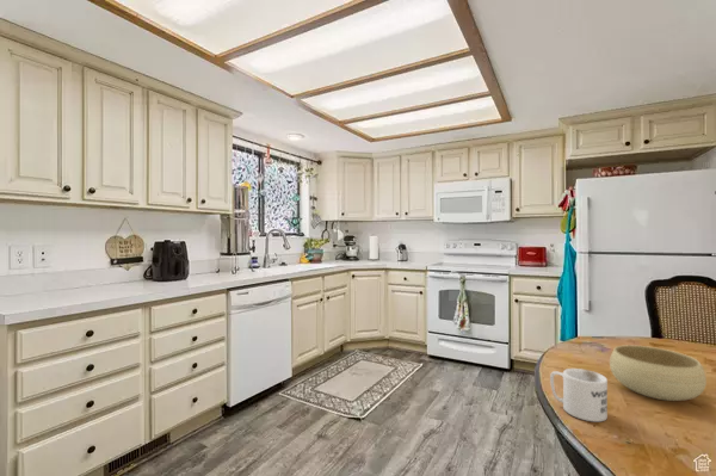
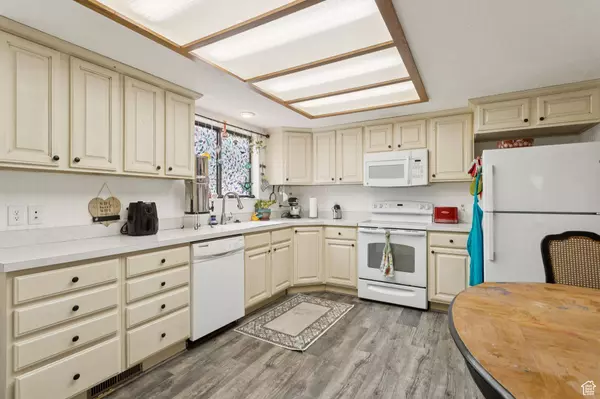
- bowl (654, 373)
- mug (576, 391)
